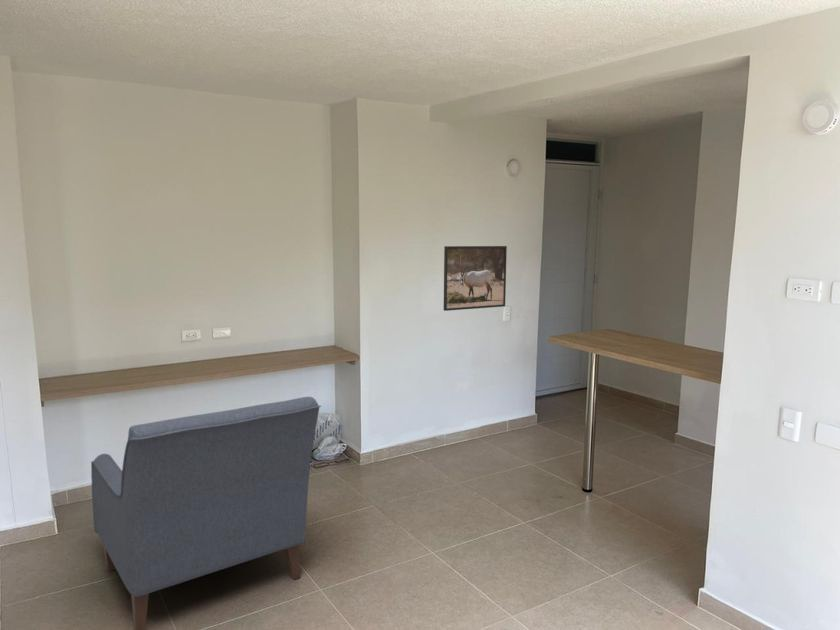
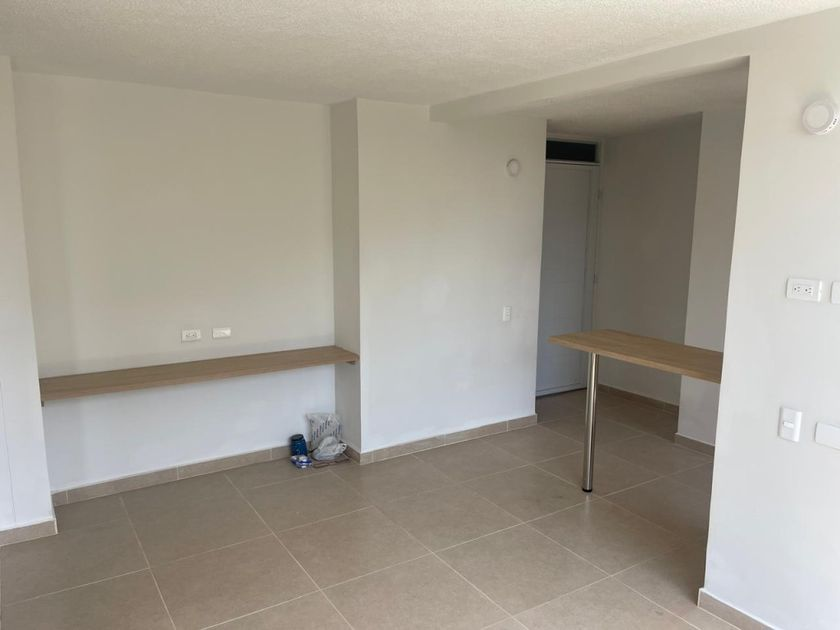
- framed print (475, 277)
- chair (202, 487)
